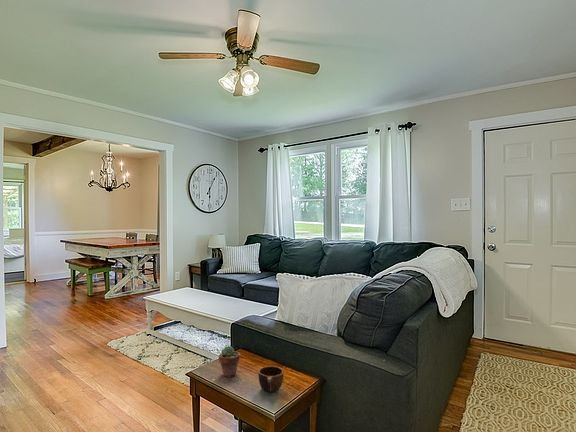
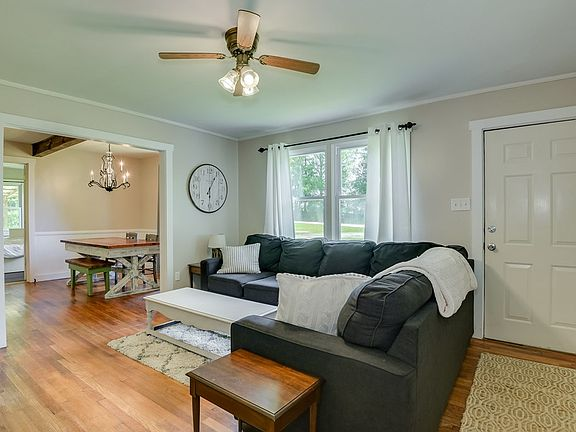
- potted succulent (229, 360)
- mug (272, 380)
